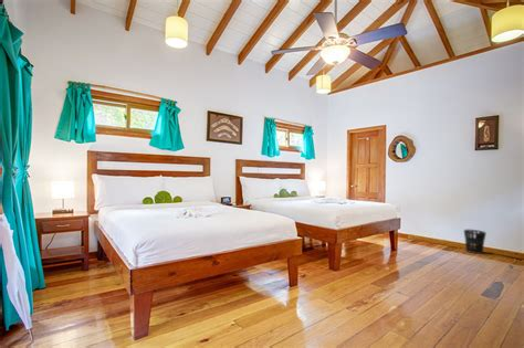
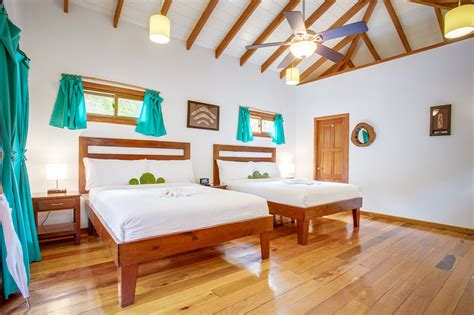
- wastebasket (474, 241)
